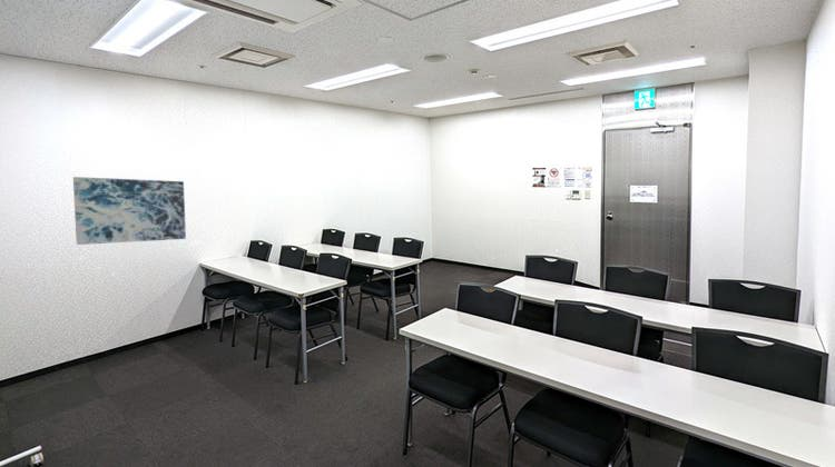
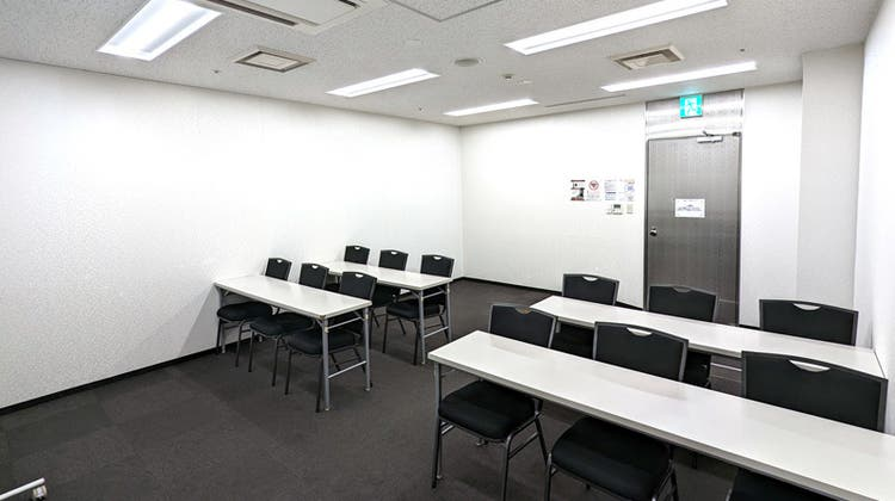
- wall art (134, 210)
